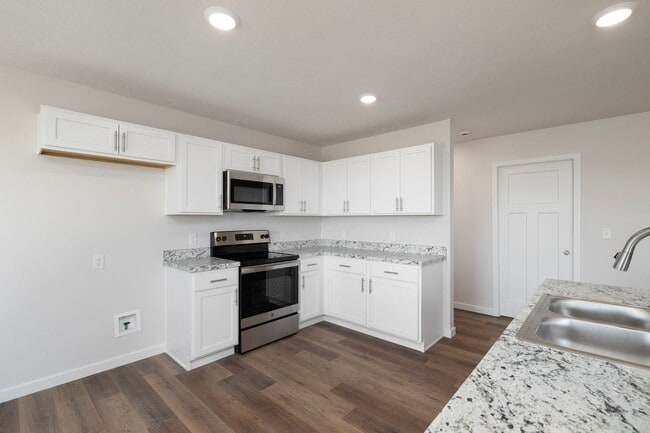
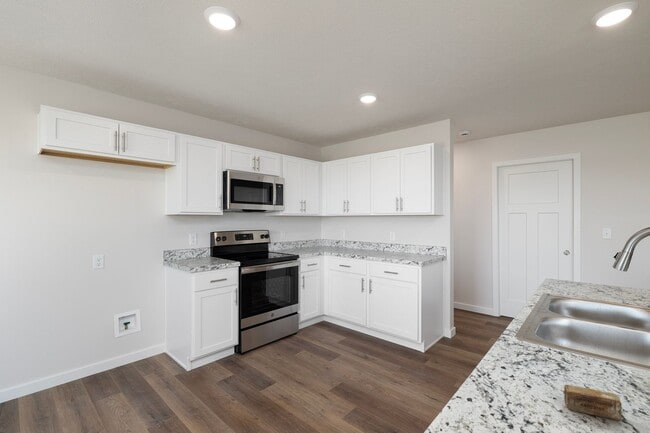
+ soap bar (591, 401)
